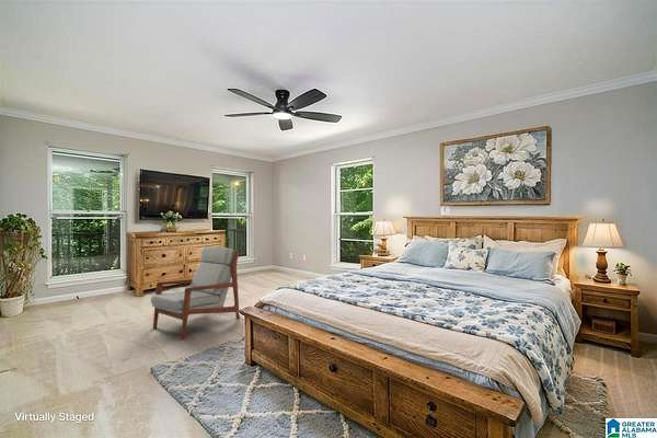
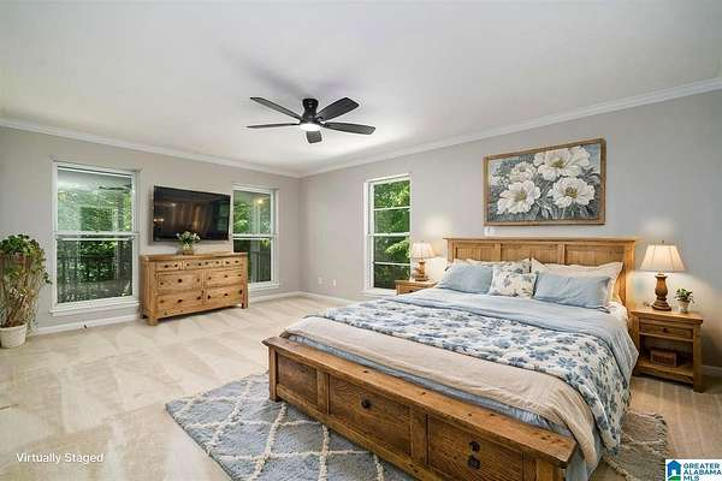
- armchair (196, 286)
